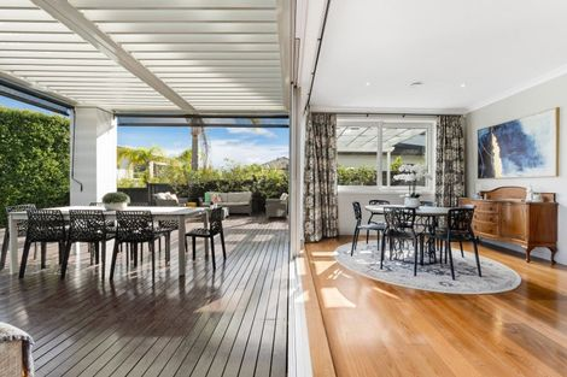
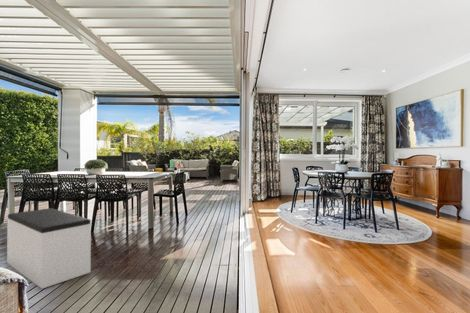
+ bench (47, 241)
